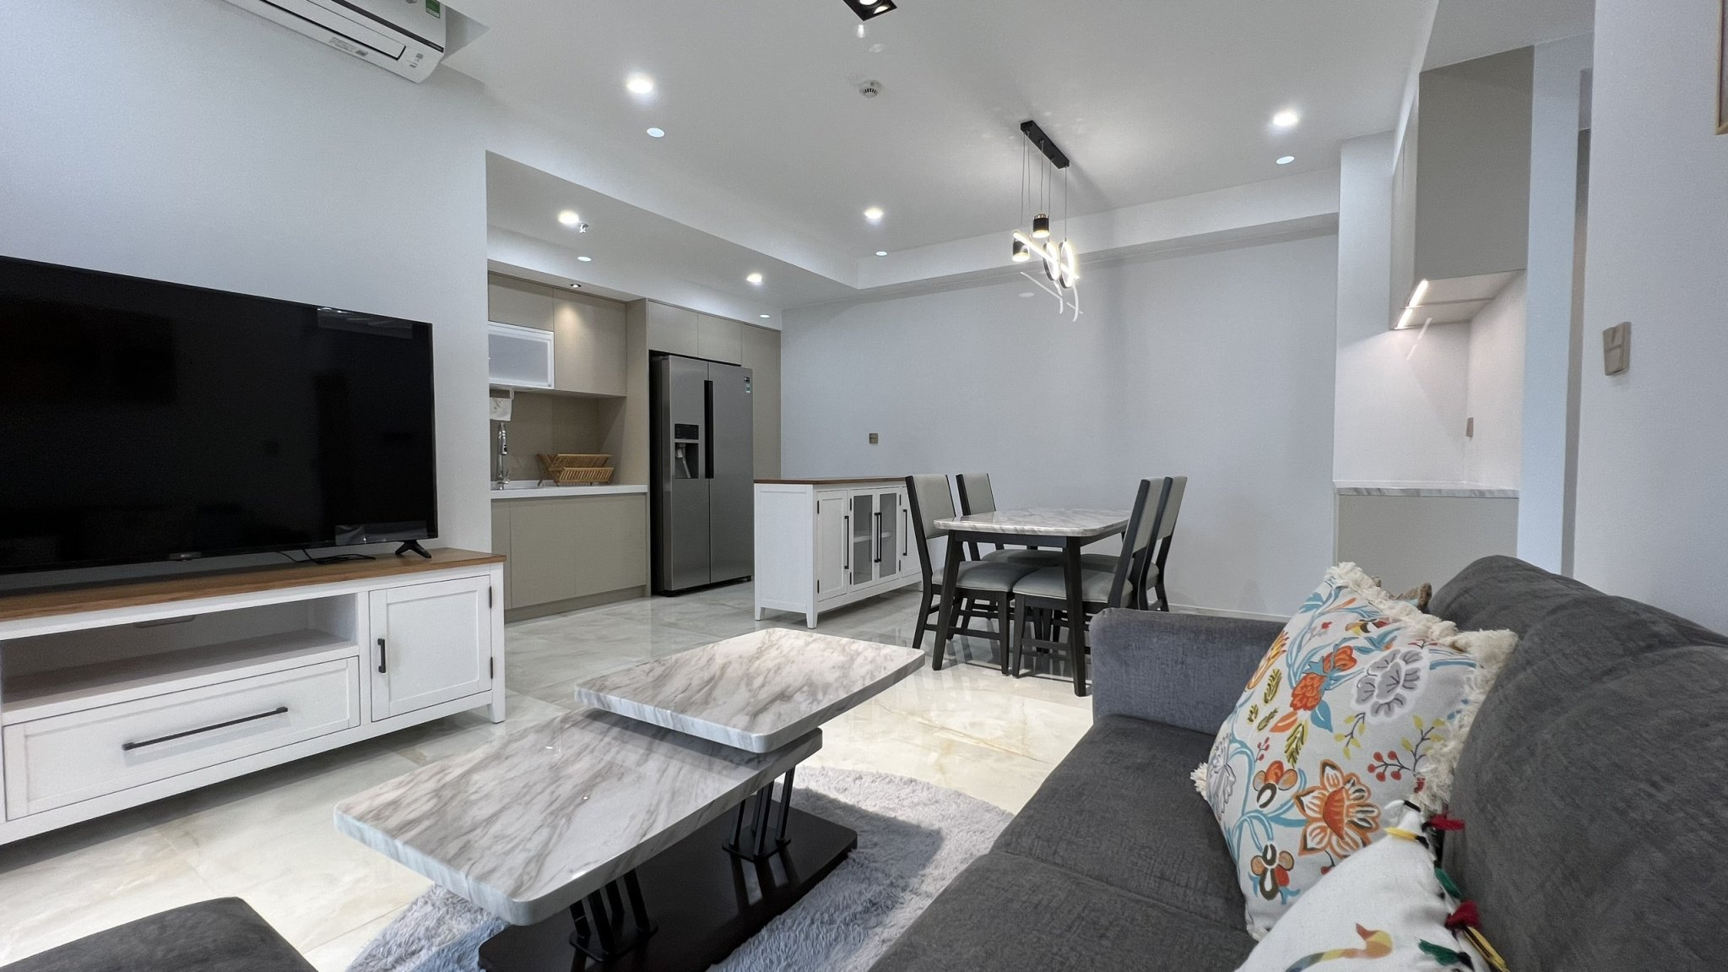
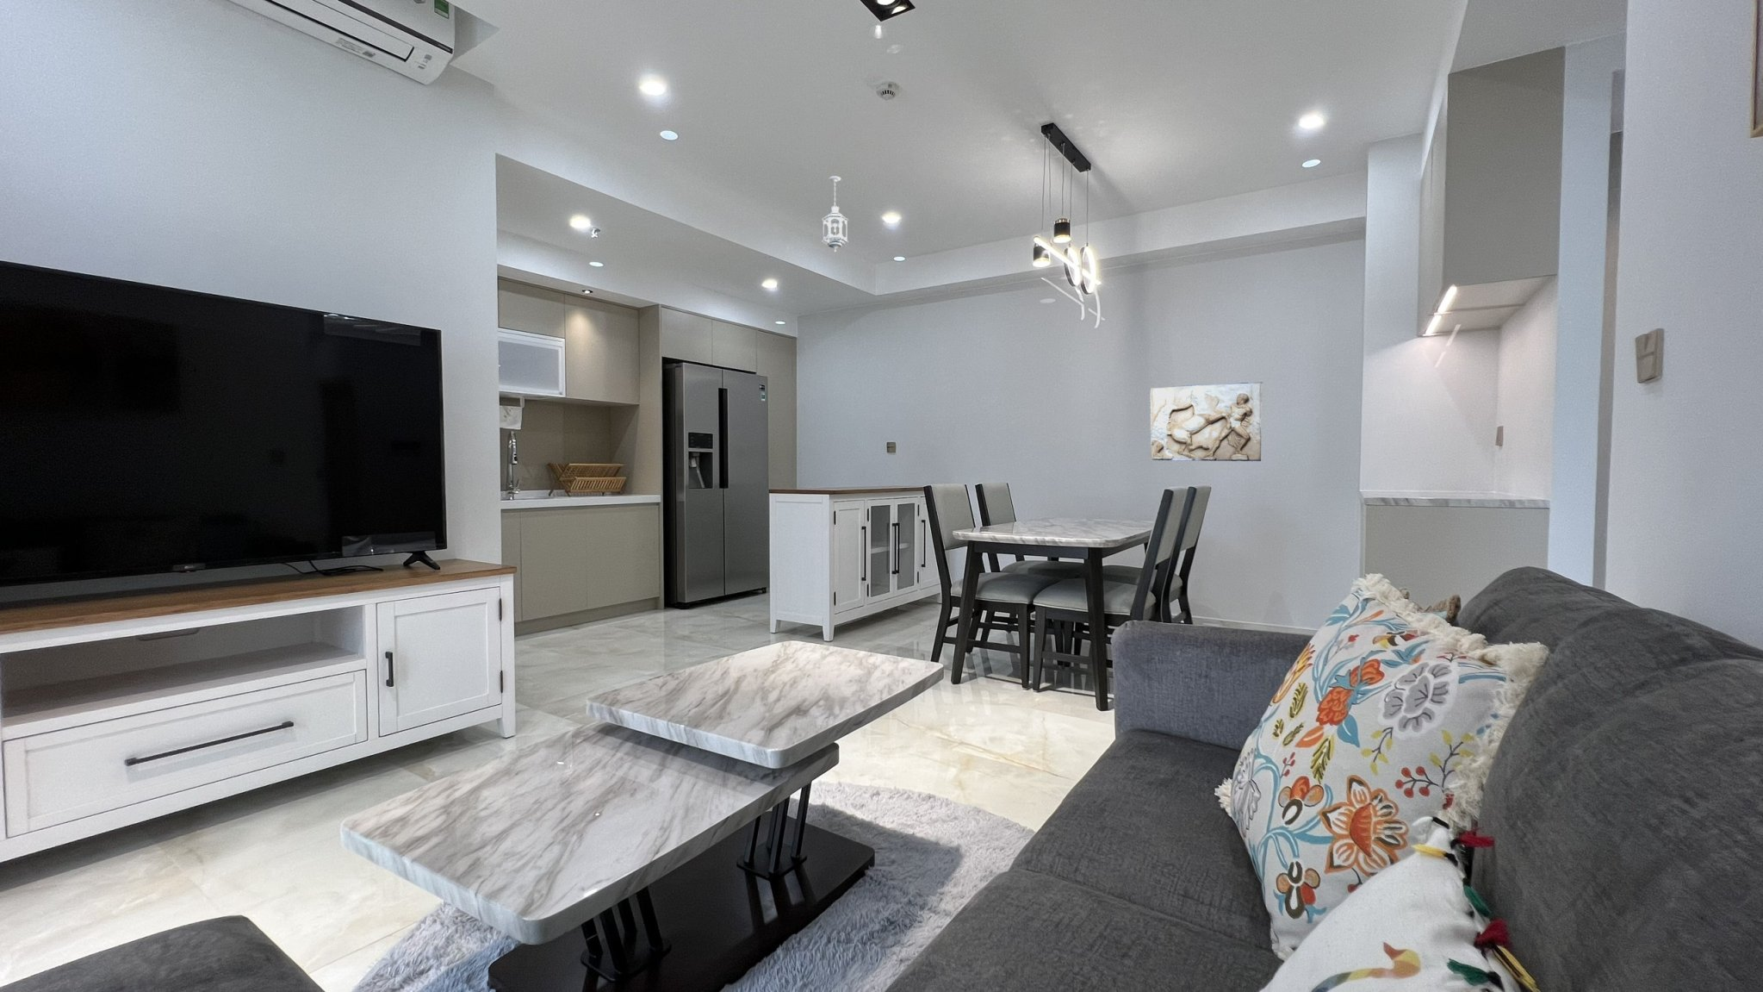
+ relief sculpture (1204, 423)
+ hanging lantern (834, 214)
